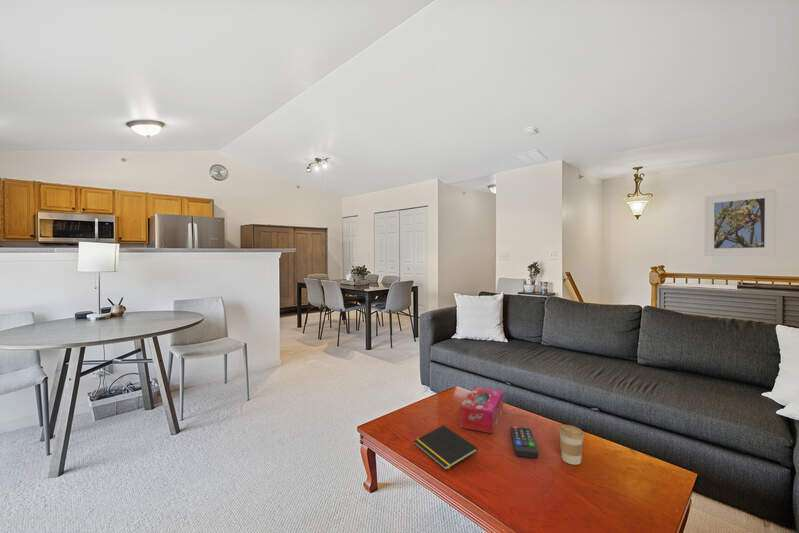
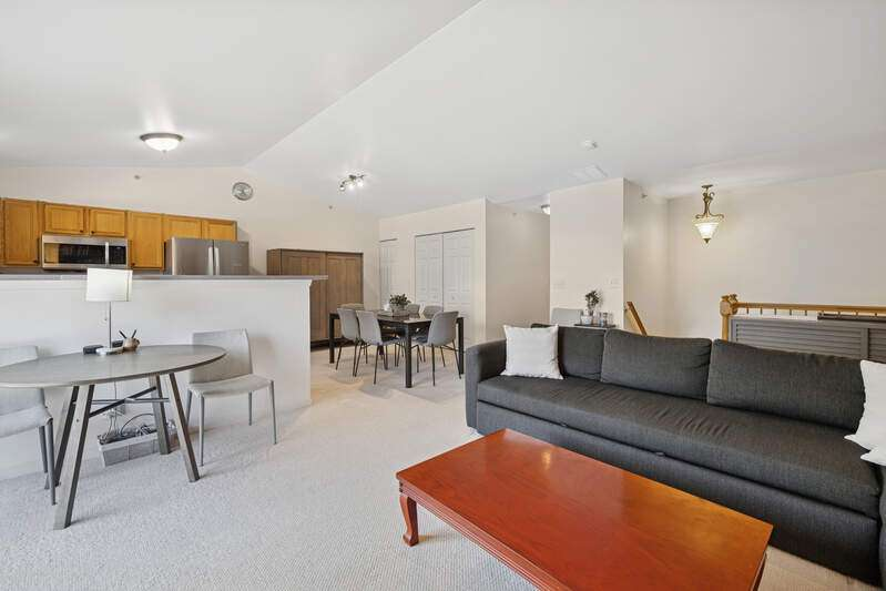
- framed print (738, 224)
- tissue box (482, 408)
- notepad (444, 445)
- remote control (523, 440)
- coffee cup (571, 443)
